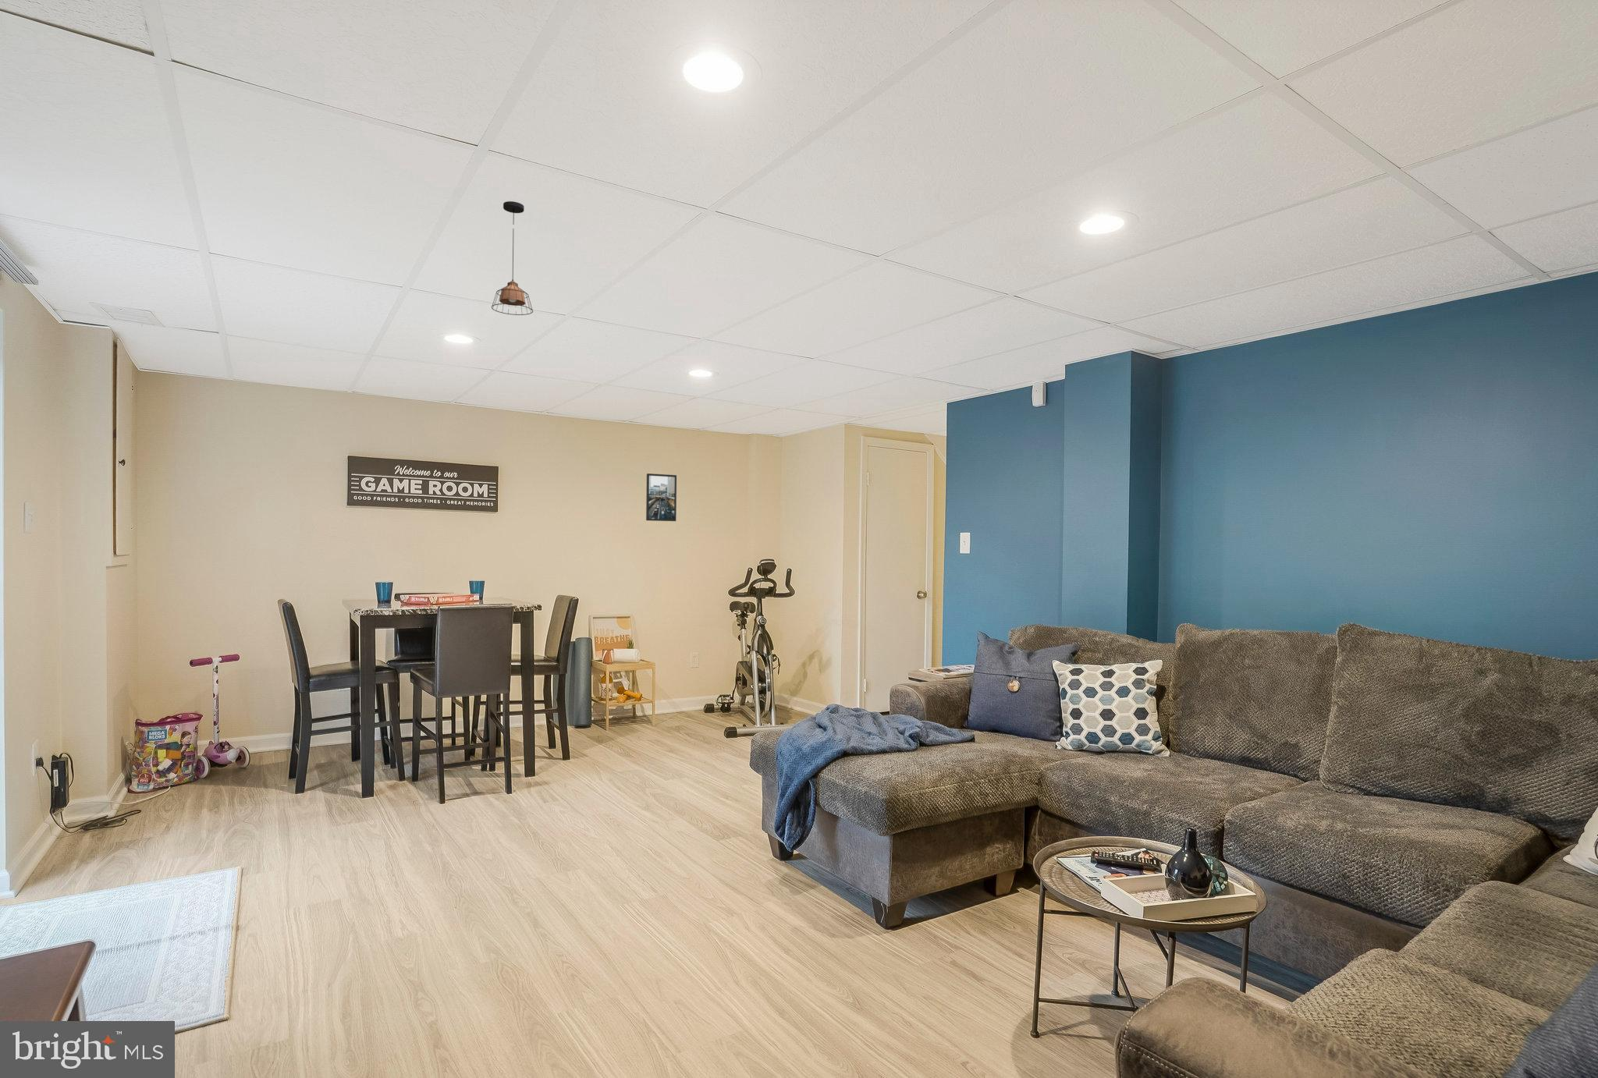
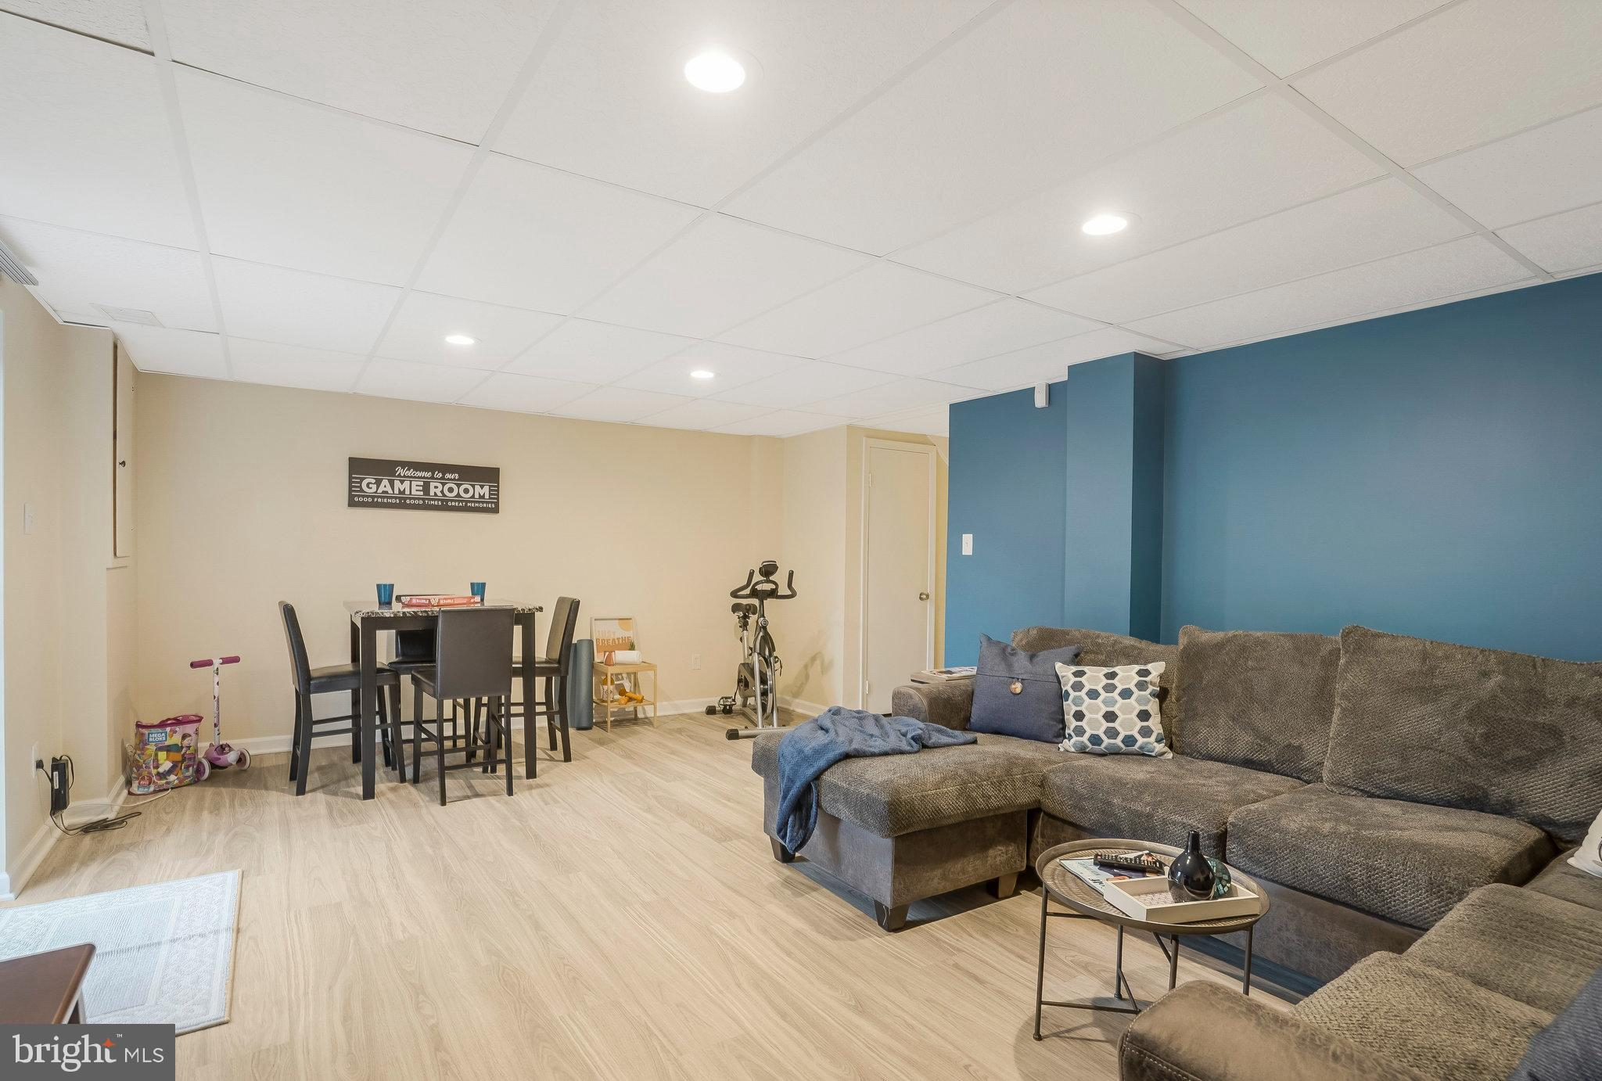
- pendant light (513, 257)
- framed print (661, 497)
